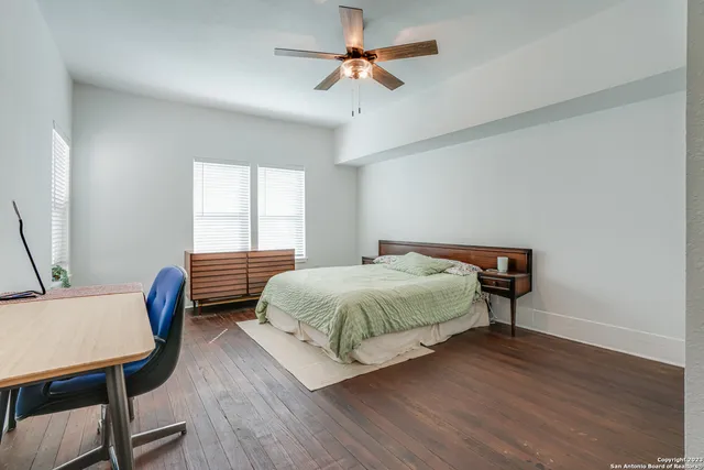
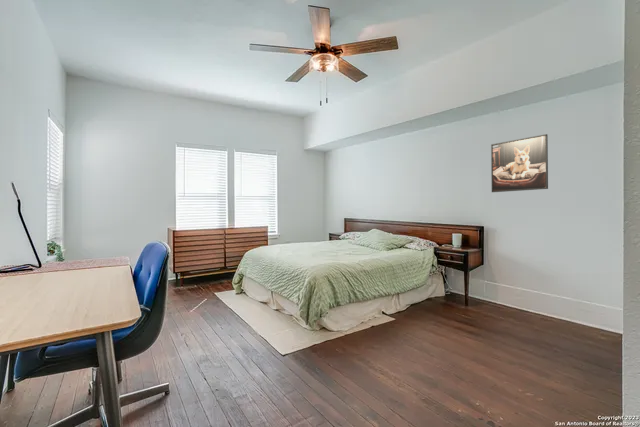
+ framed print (517, 165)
